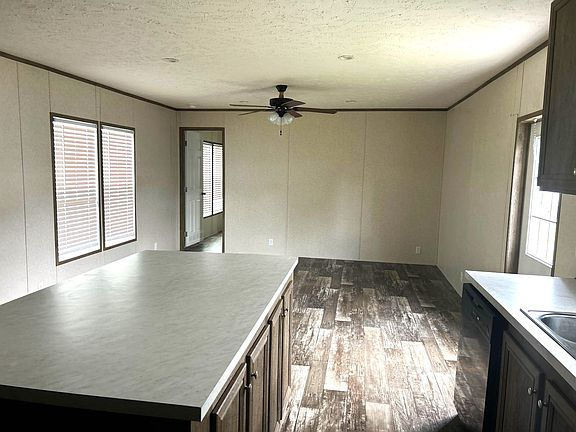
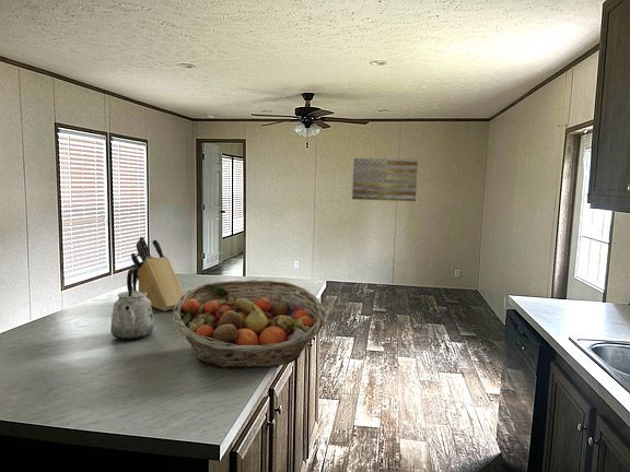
+ kettle (131, 304)
+ fruit basket (249, 320)
+ knife block (158, 271)
+ wall art (384, 179)
